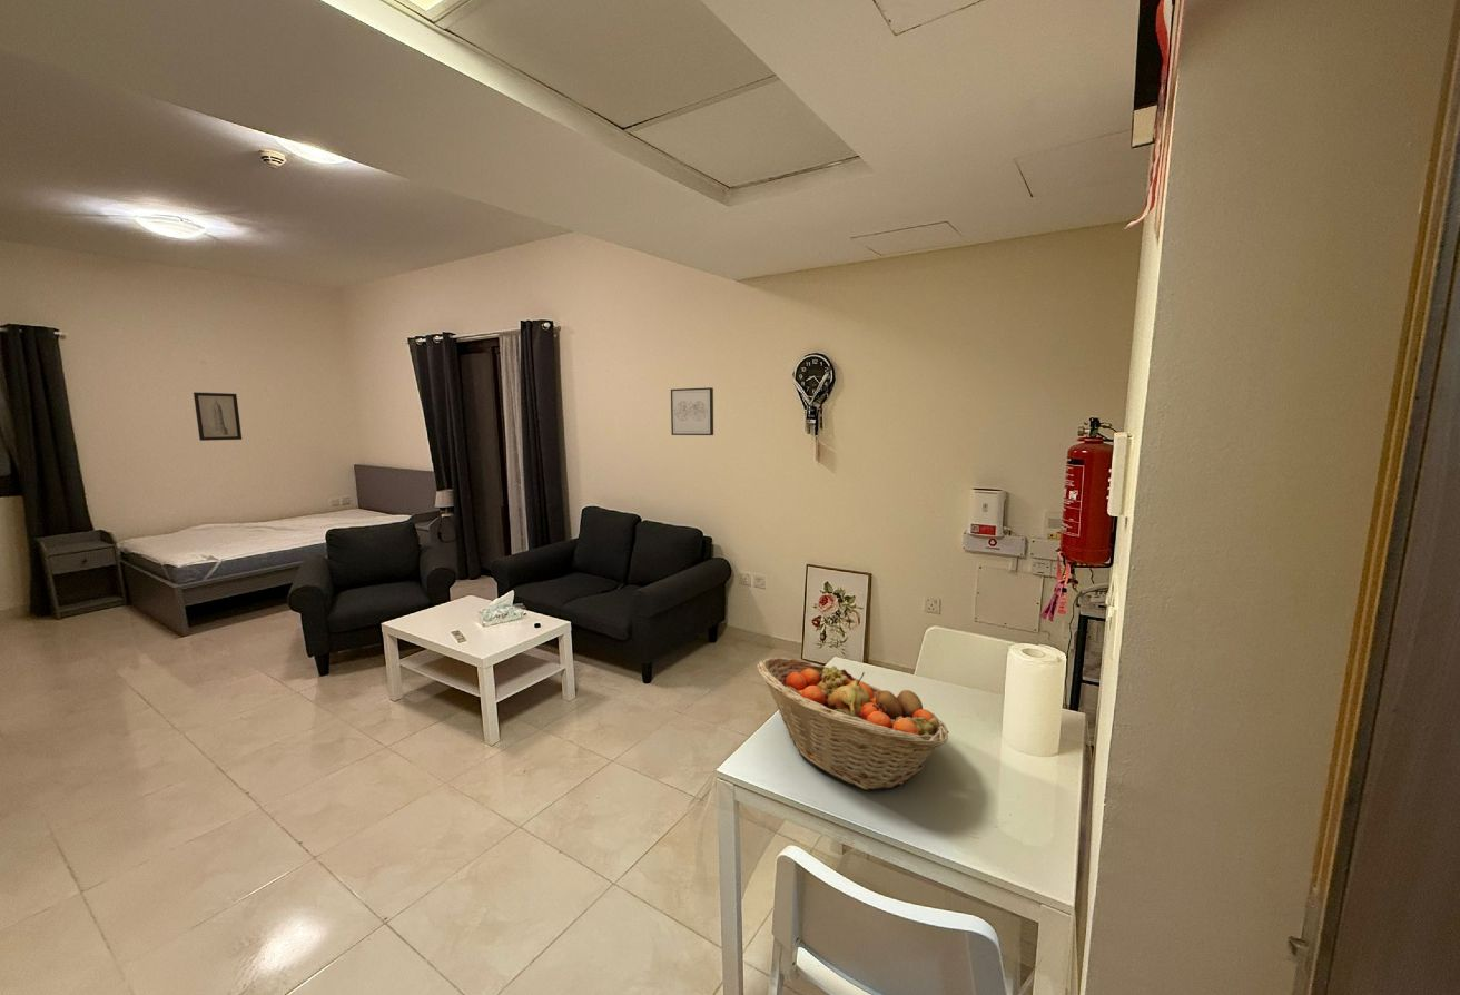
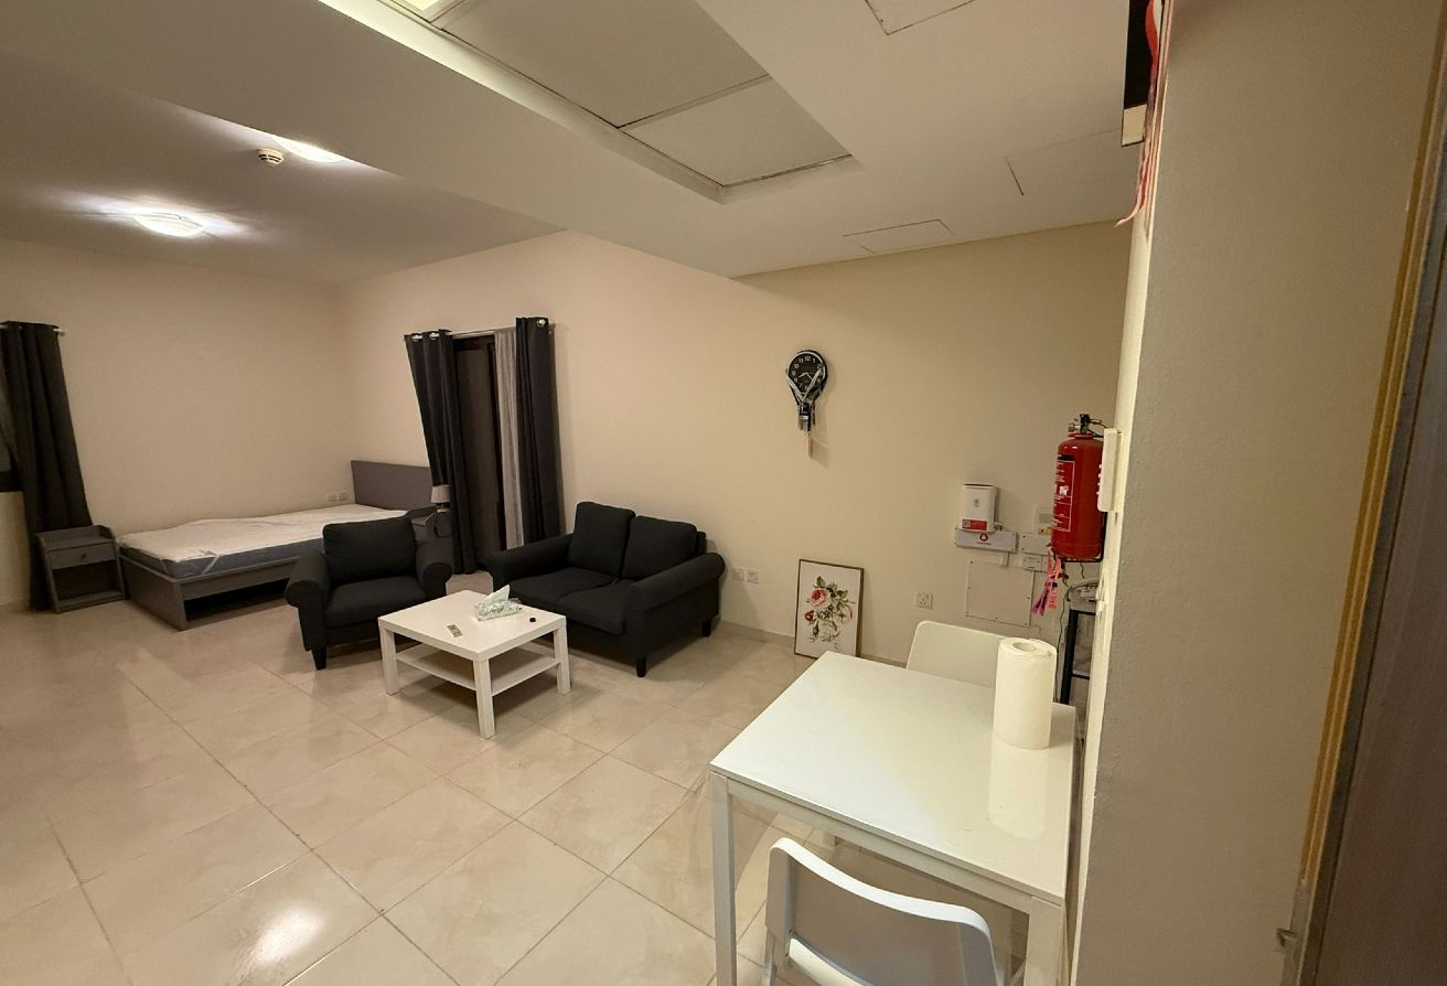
- fruit basket (846, 709)
- wall art (691, 412)
- wall art (218, 416)
